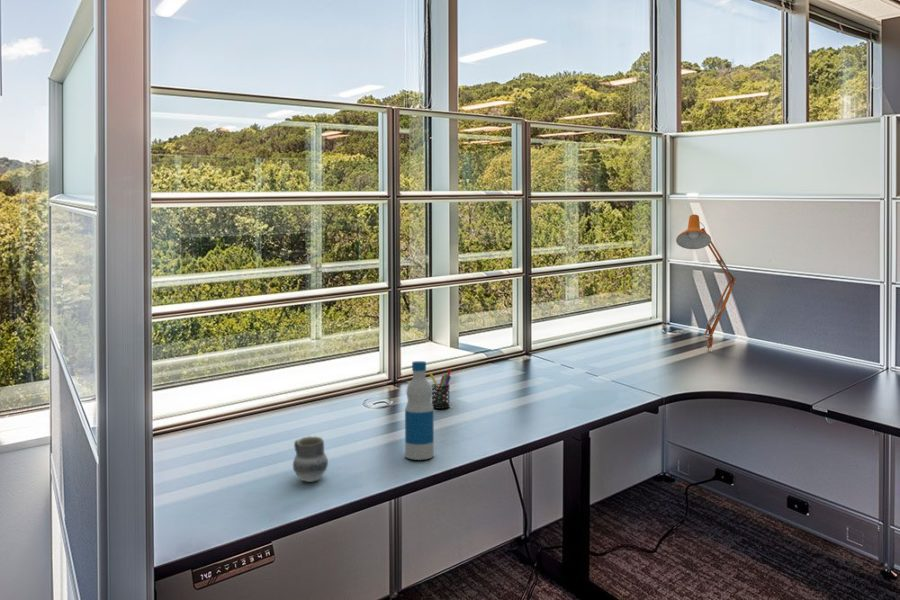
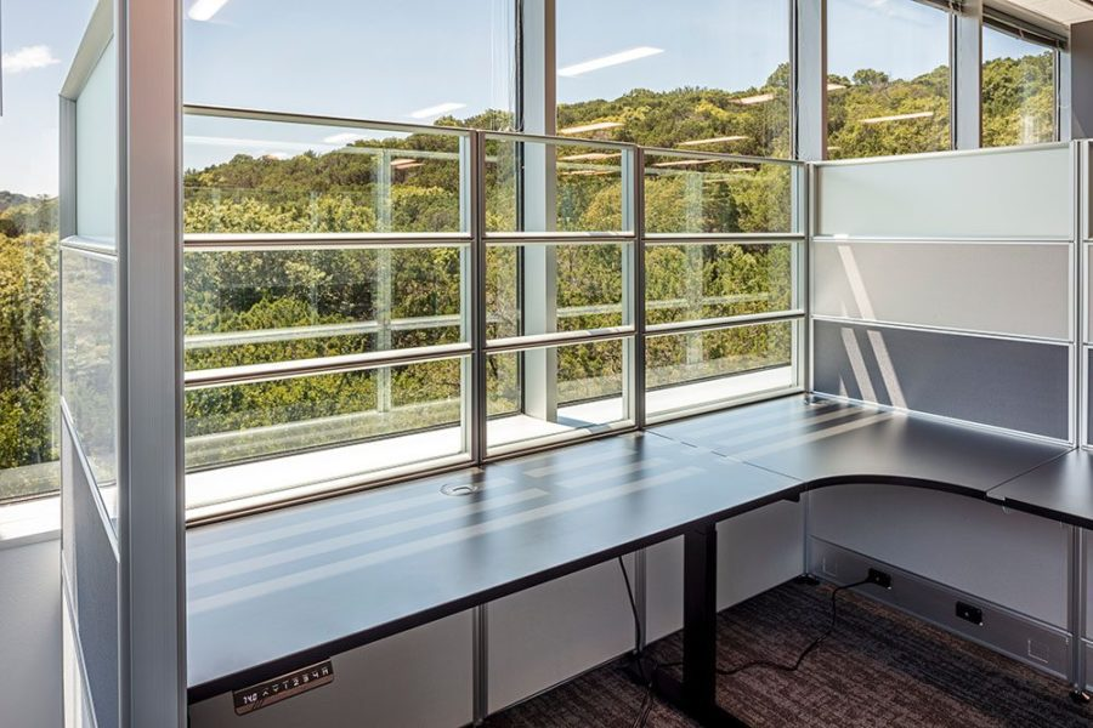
- cup (308, 458)
- desk lamp (724, 290)
- pen holder (442, 387)
- bottle (419, 408)
